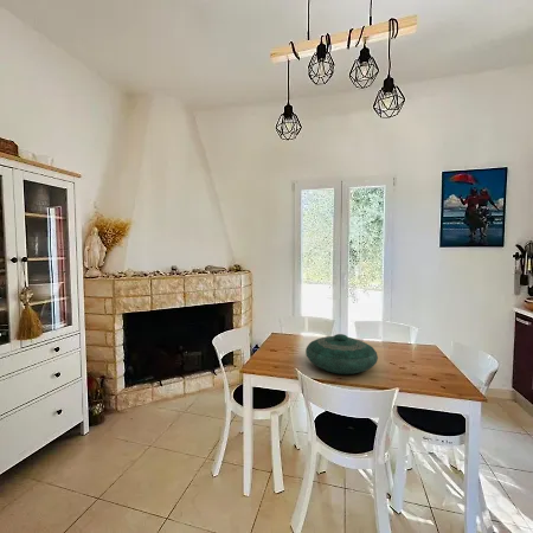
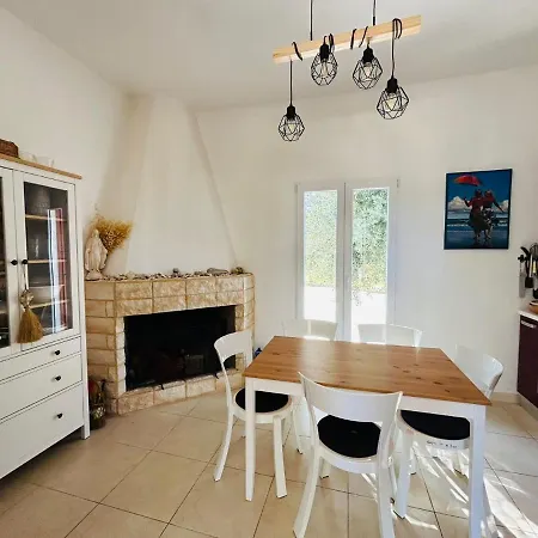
- decorative bowl (340, 349)
